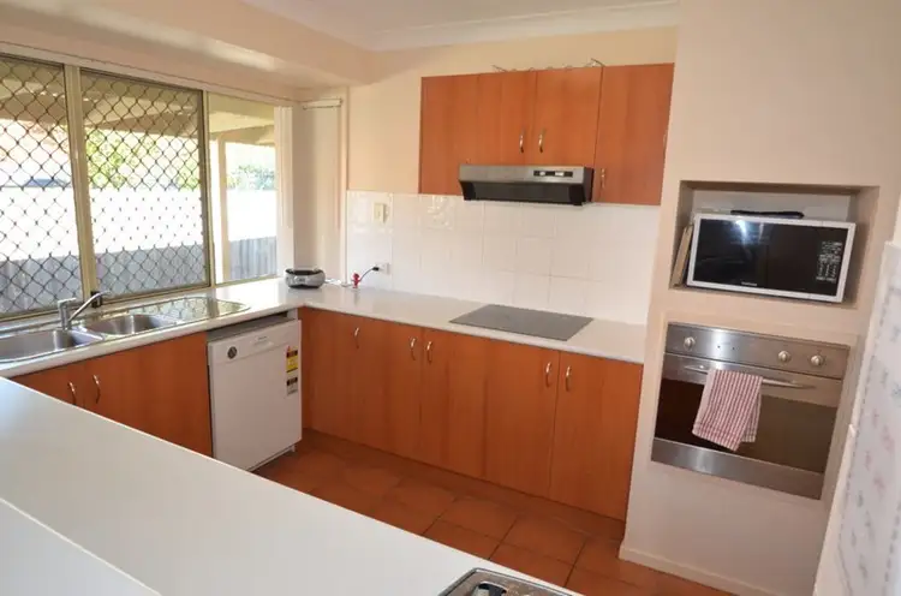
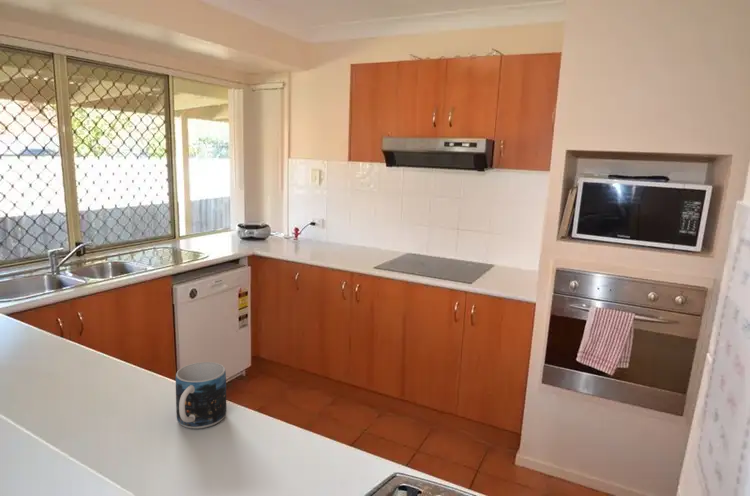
+ mug (196, 399)
